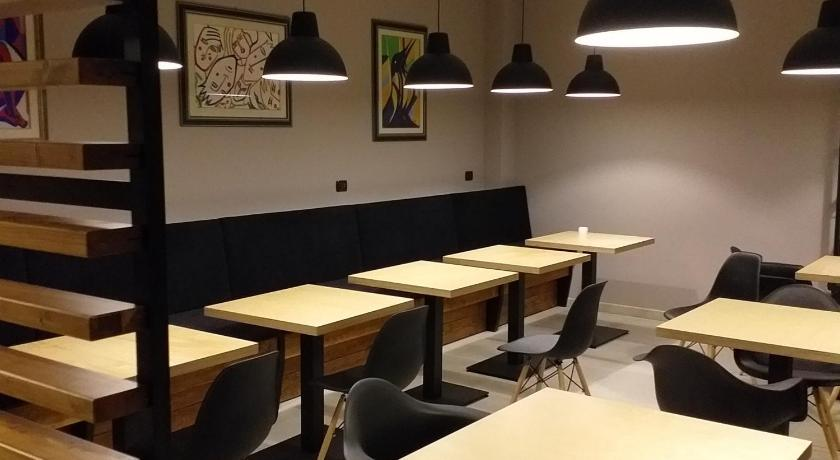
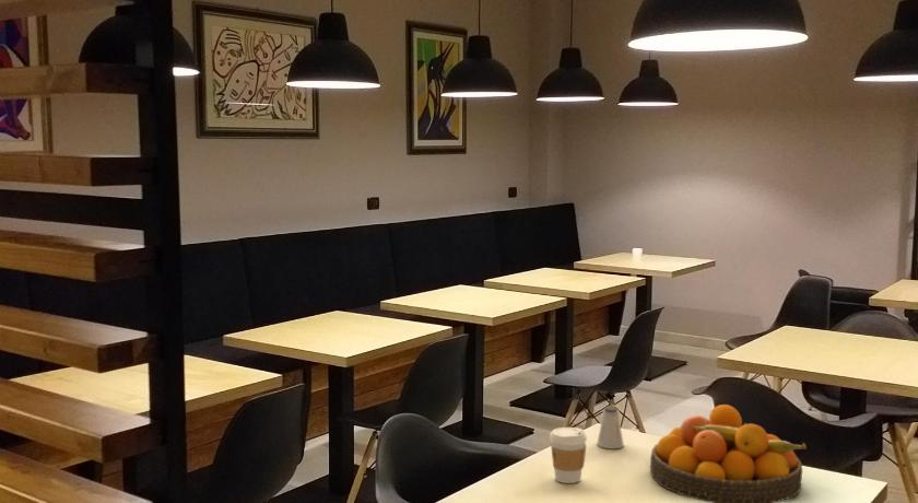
+ fruit bowl (725, 447)
+ saltshaker (610, 425)
+ coffee cup (567, 454)
